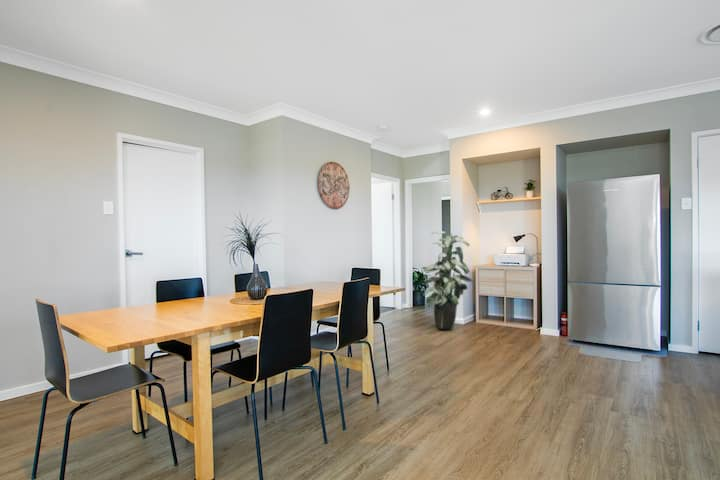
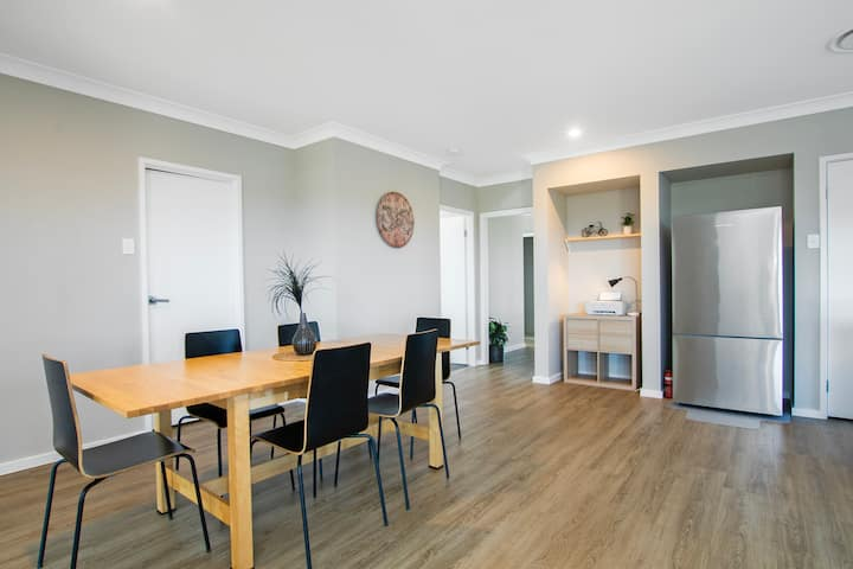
- indoor plant (445, 279)
